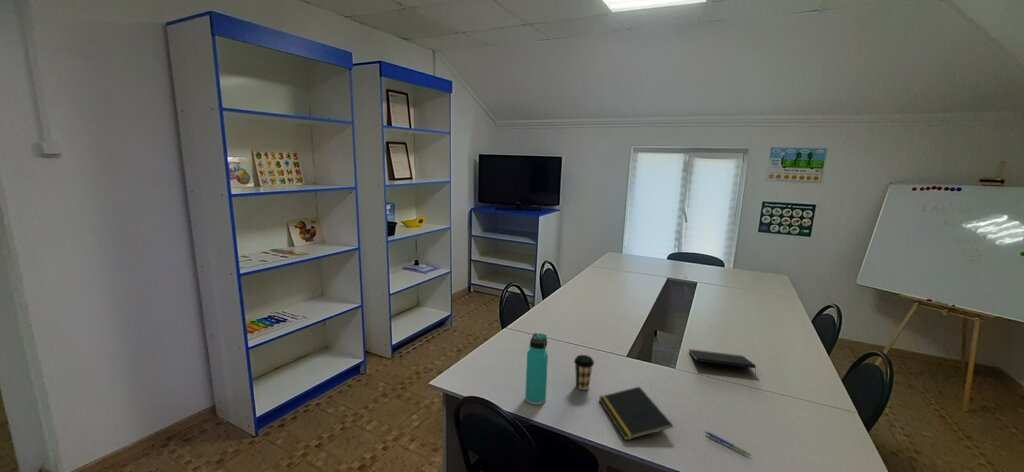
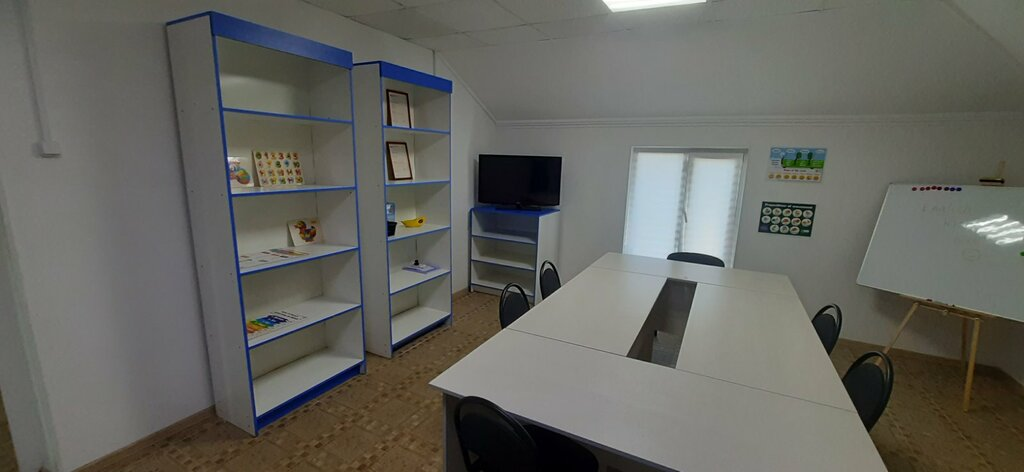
- notepad (720, 358)
- coffee cup (583, 372)
- pen (727, 443)
- thermos bottle (536, 367)
- notepad (633, 411)
